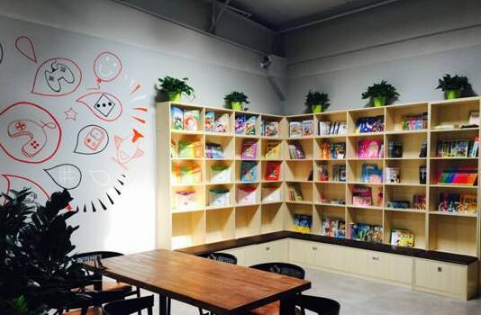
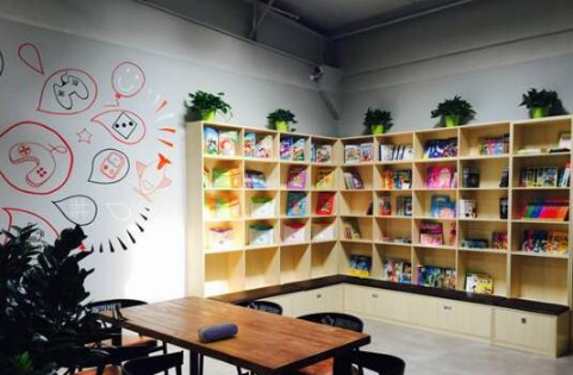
+ pencil case (218, 331)
